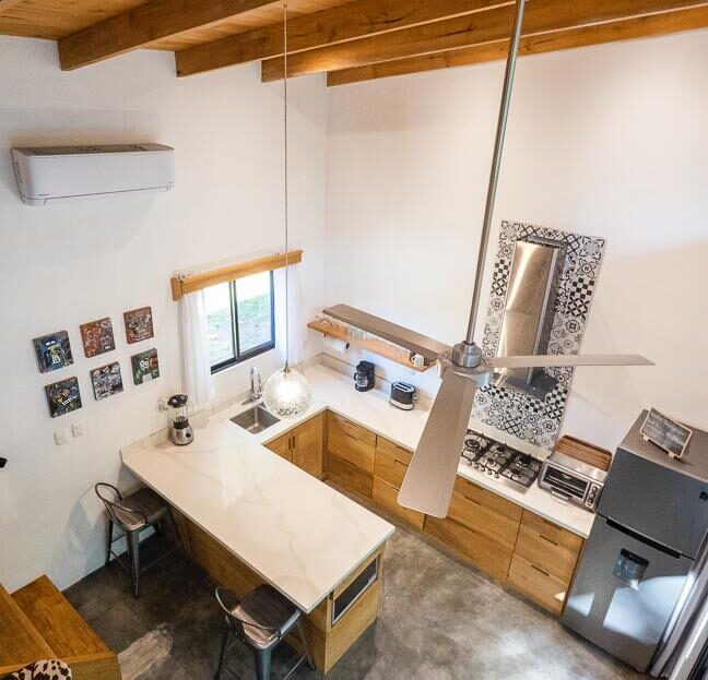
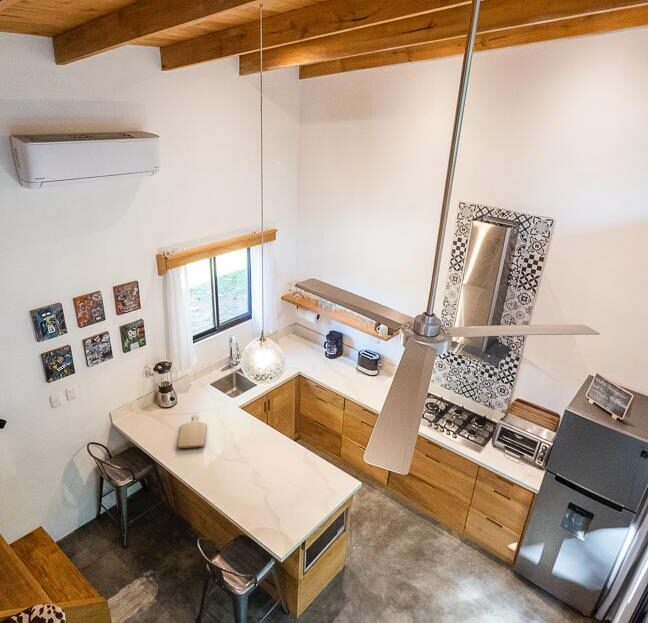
+ chopping board (193, 430)
